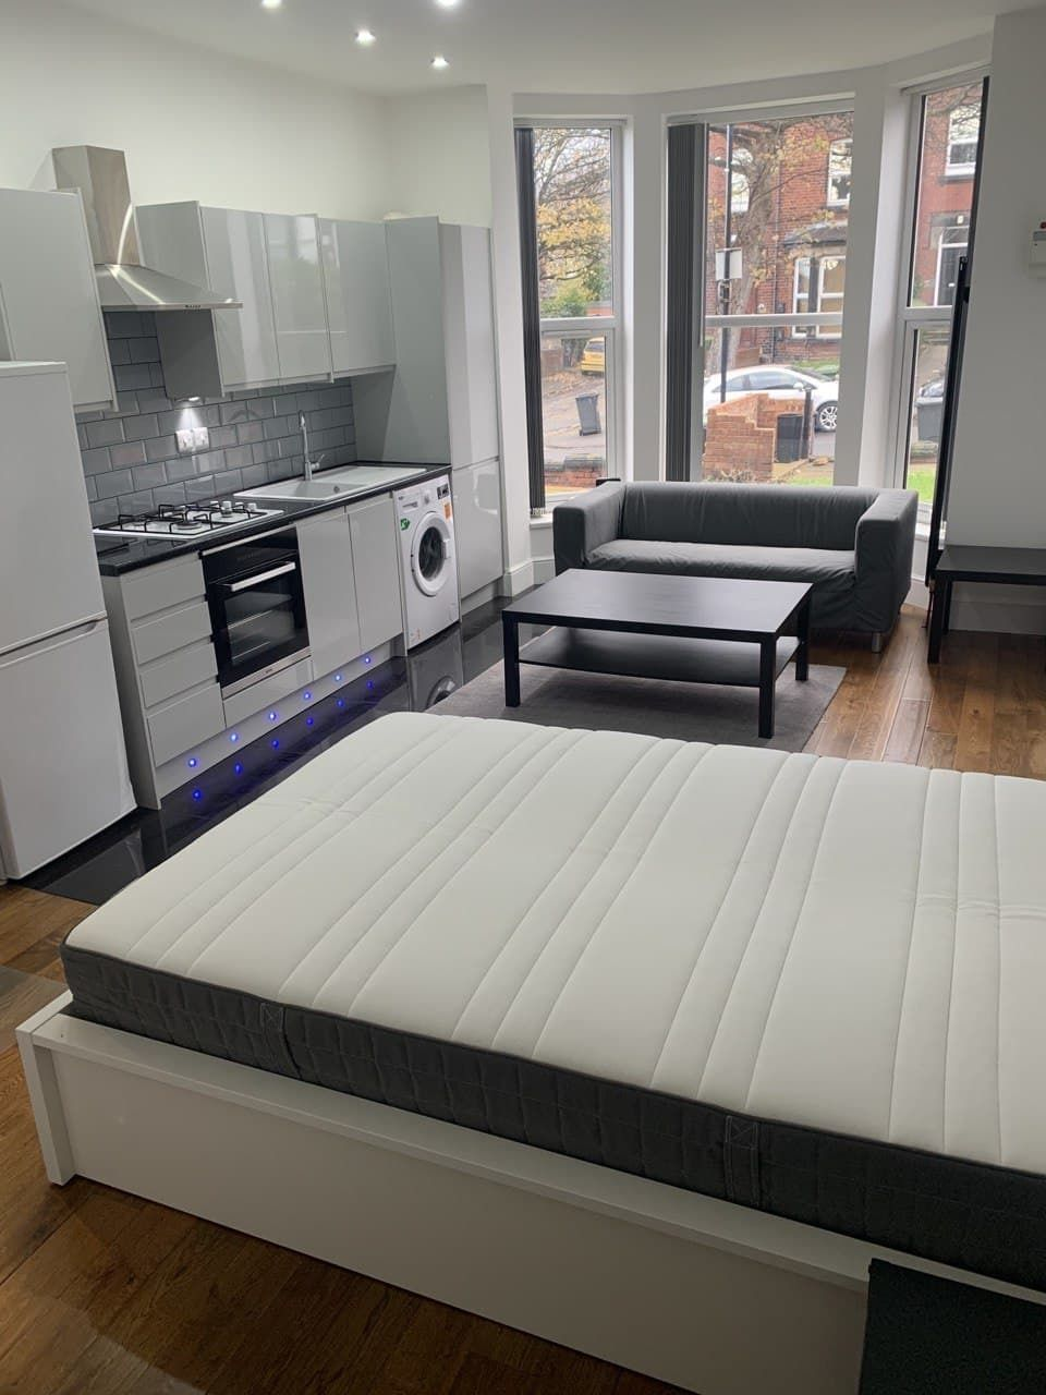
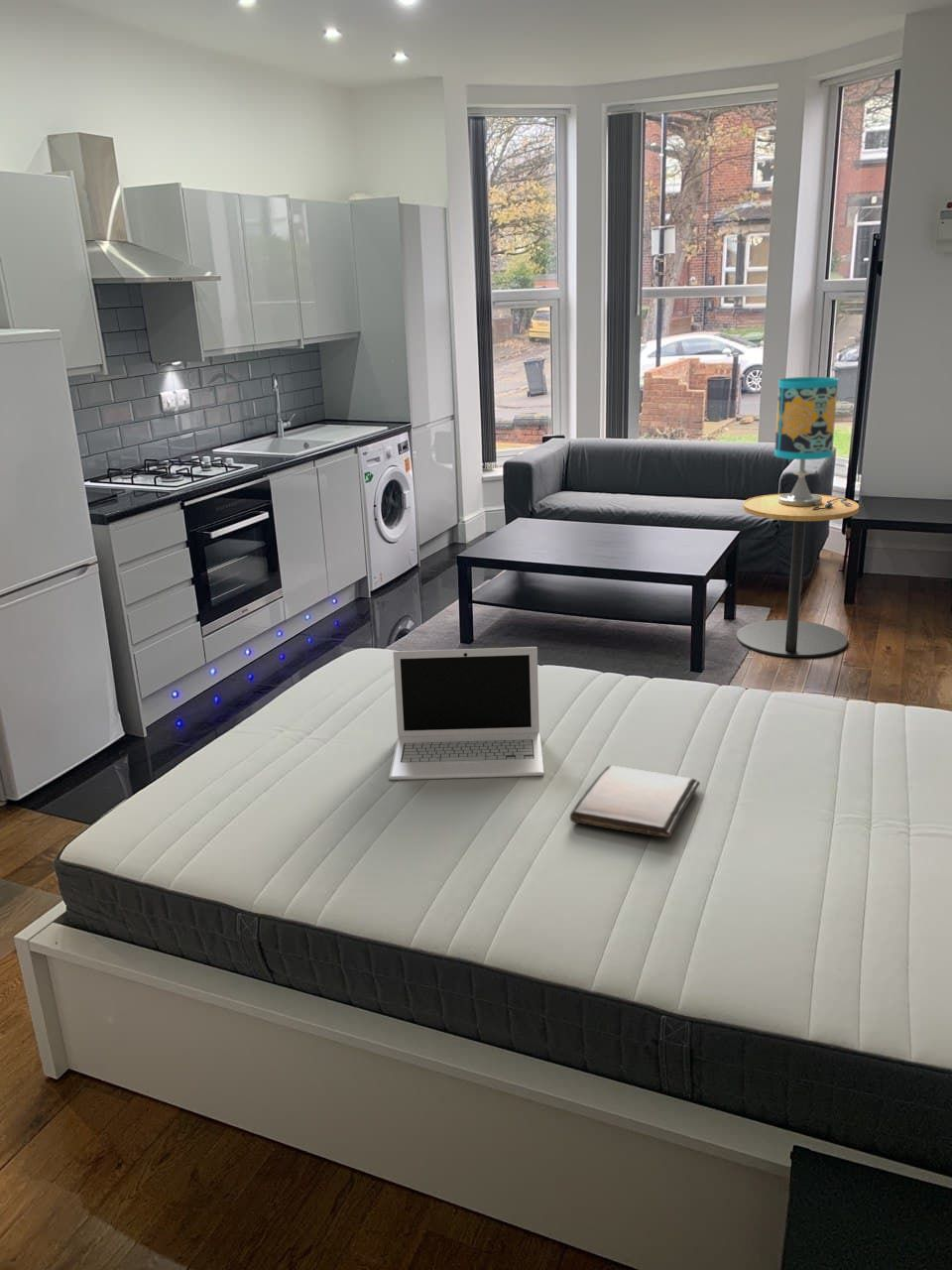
+ side table (795, 572)
+ book (636, 799)
+ table lamp (816, 441)
+ laptop (465, 711)
